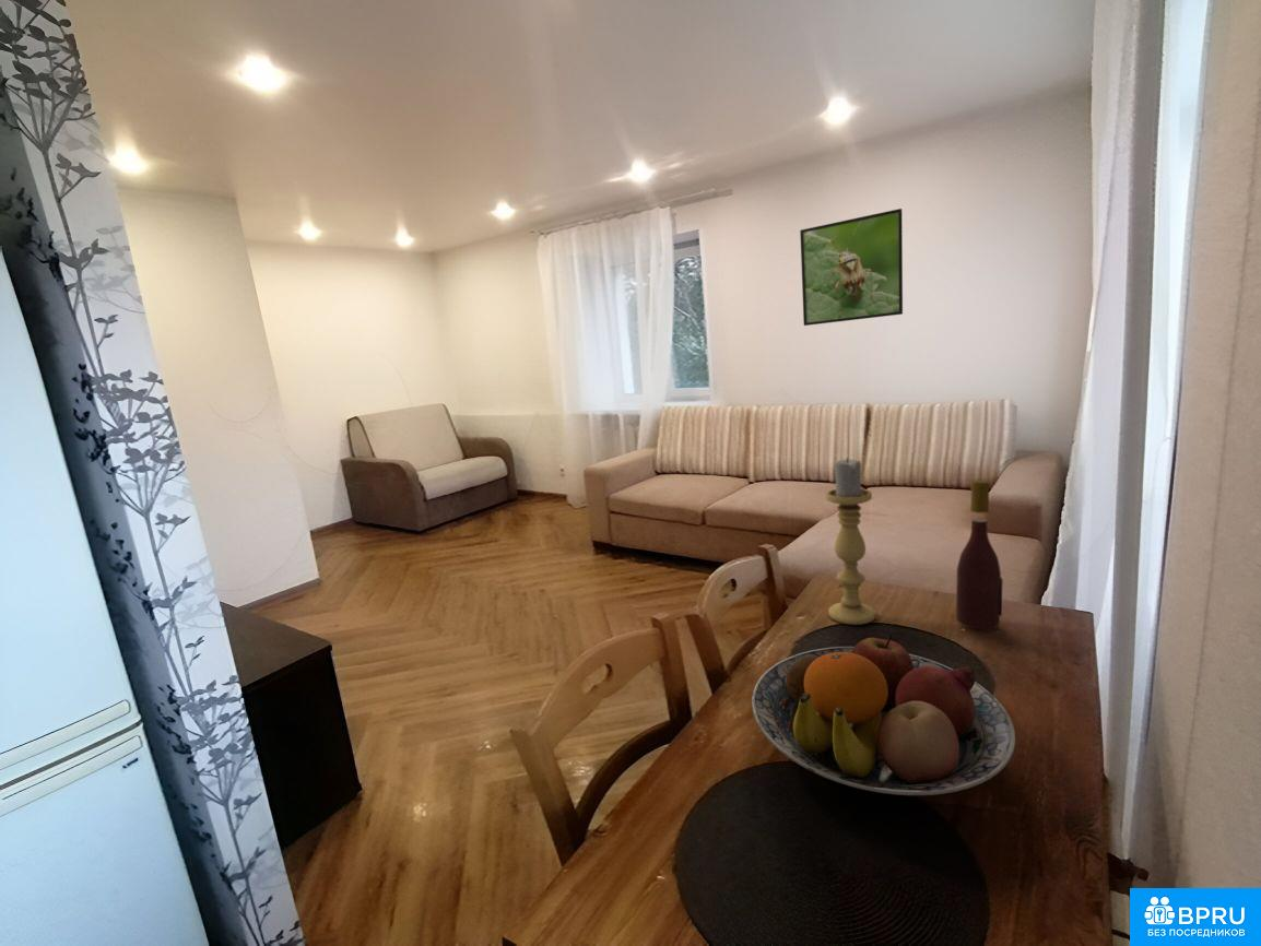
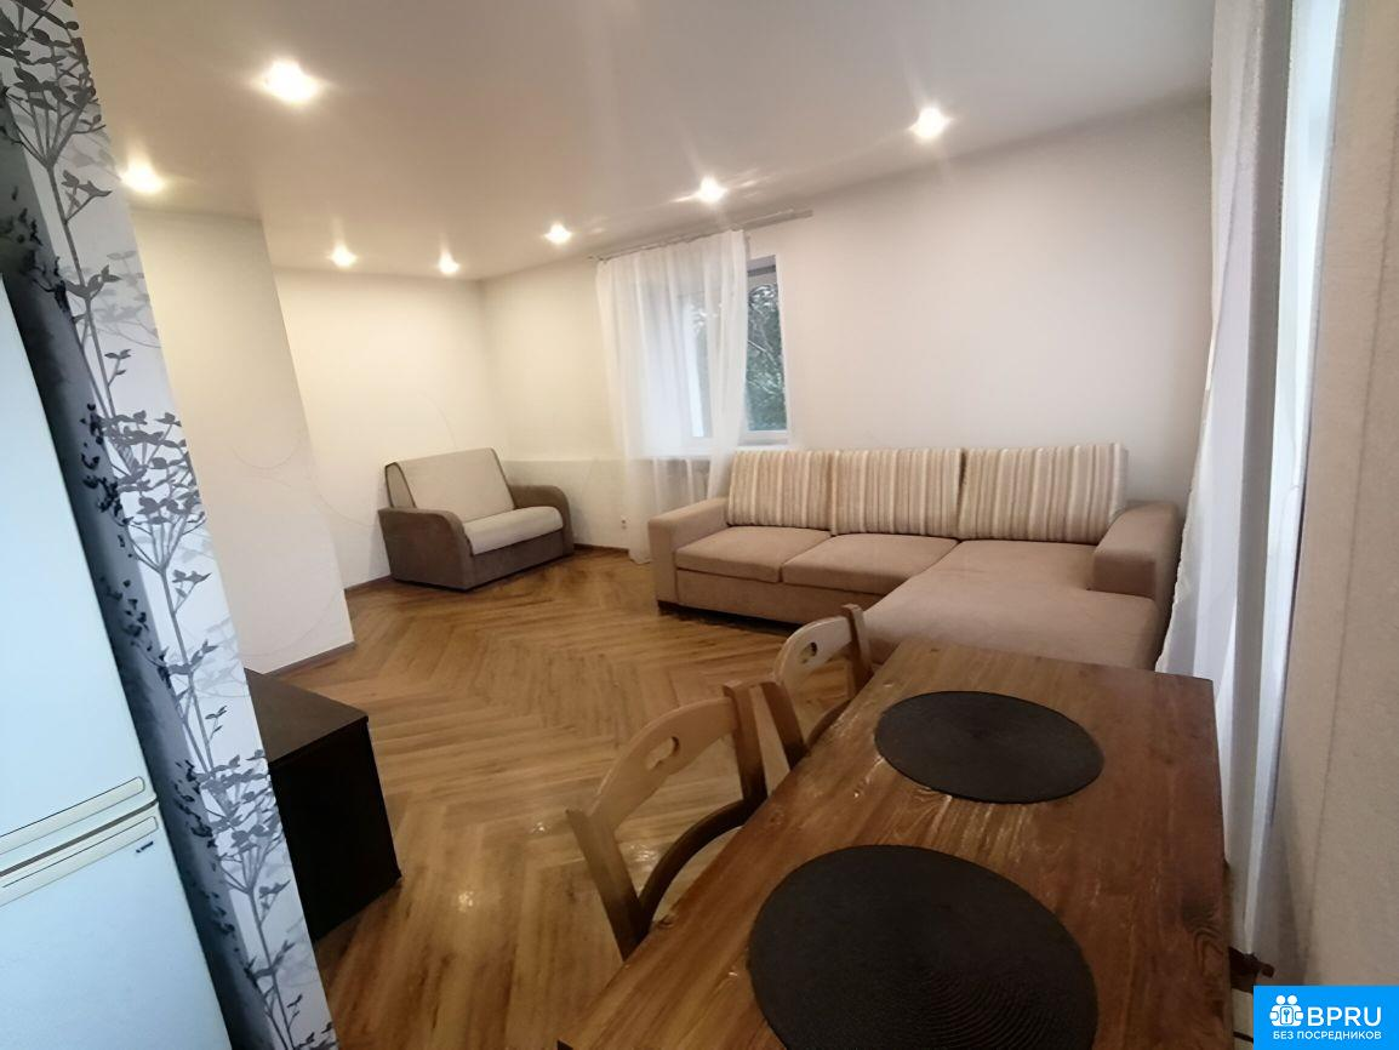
- wine bottle (978, 554)
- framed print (849, 270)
- fruit bowl (872, 696)
- candle holder (849, 537)
